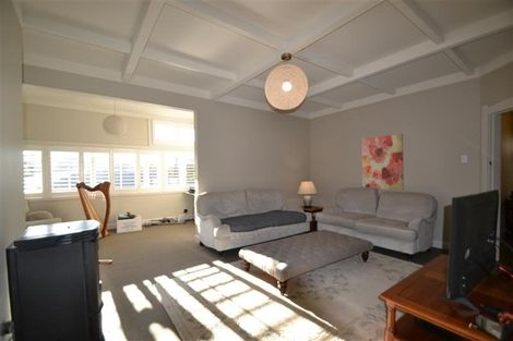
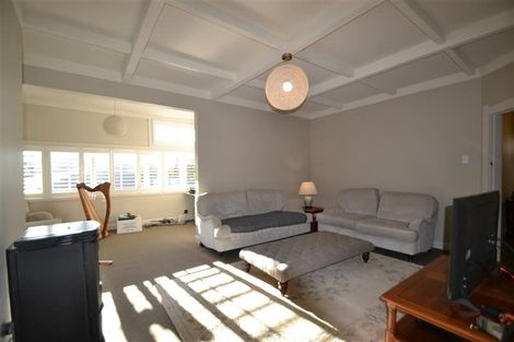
- wall art (381, 162)
